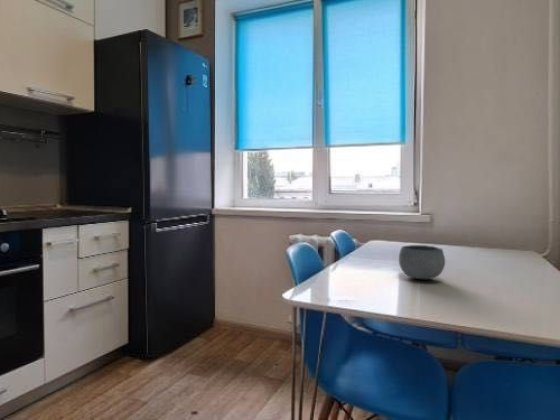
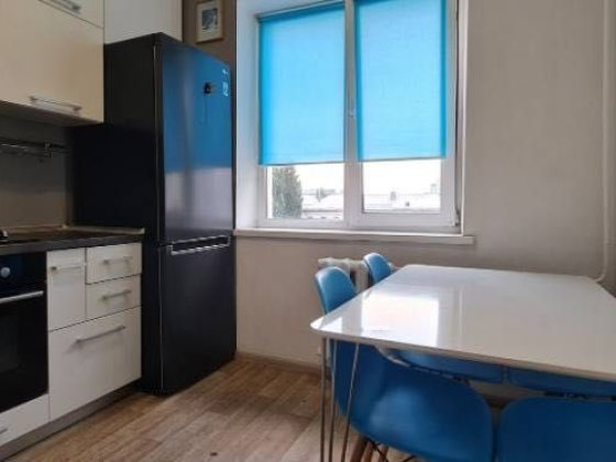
- bowl (421, 262)
